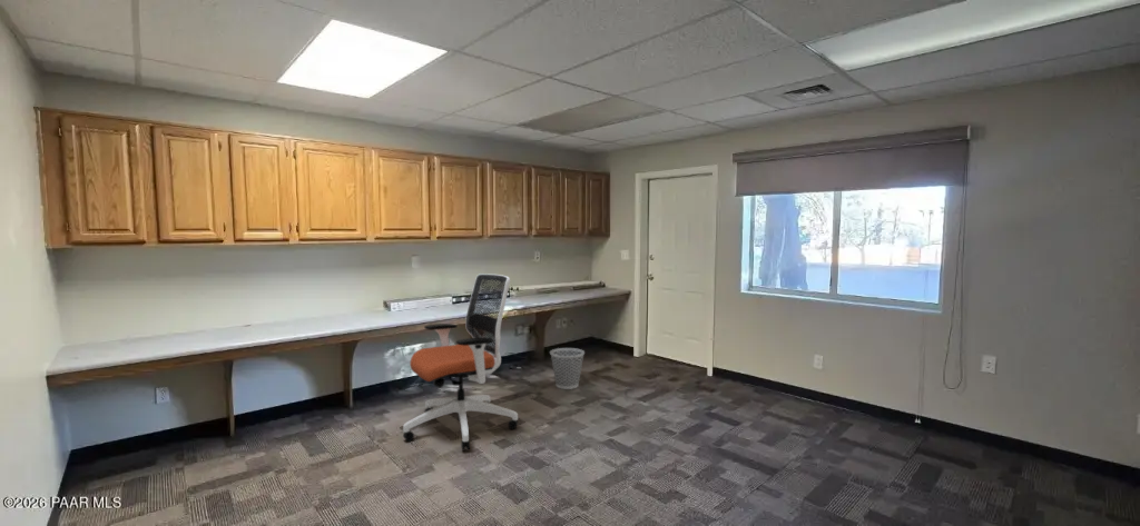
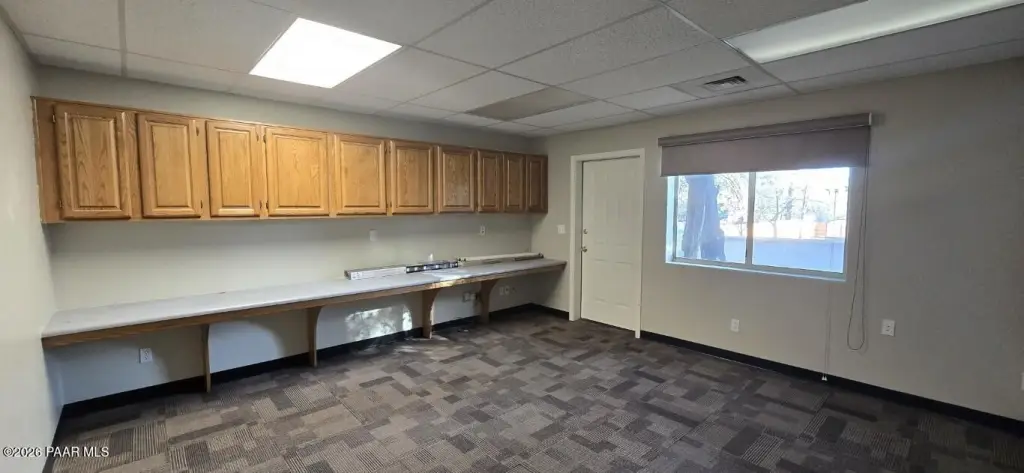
- office chair (455, 353)
- wastebasket (567, 368)
